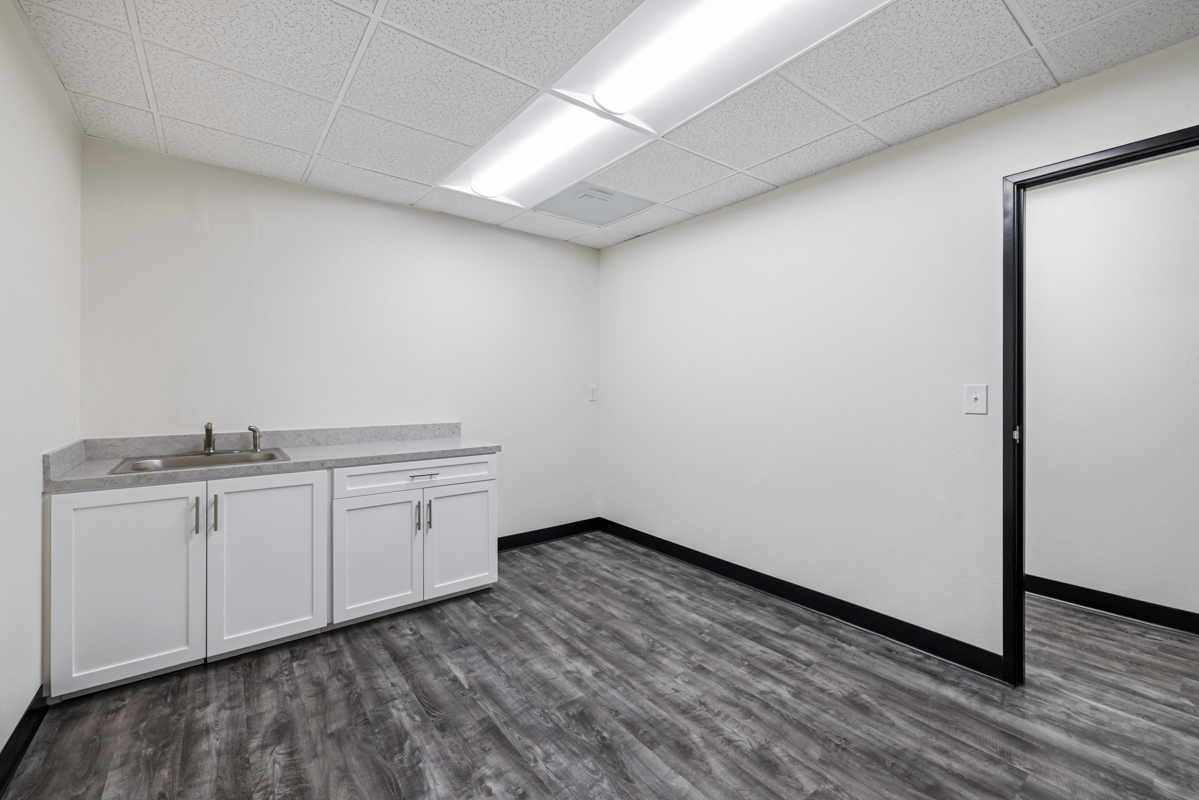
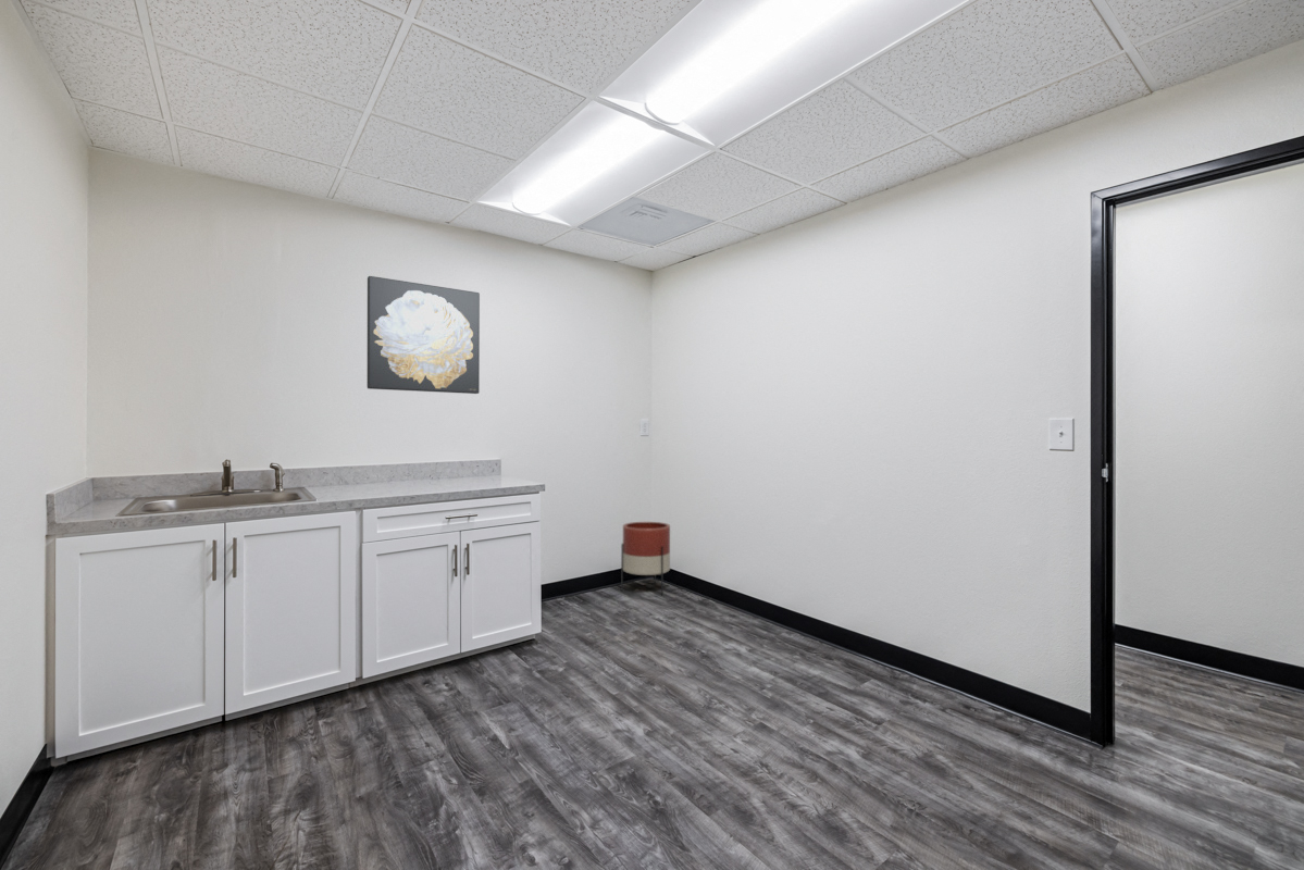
+ wall art (425, 338)
+ planter (646, 557)
